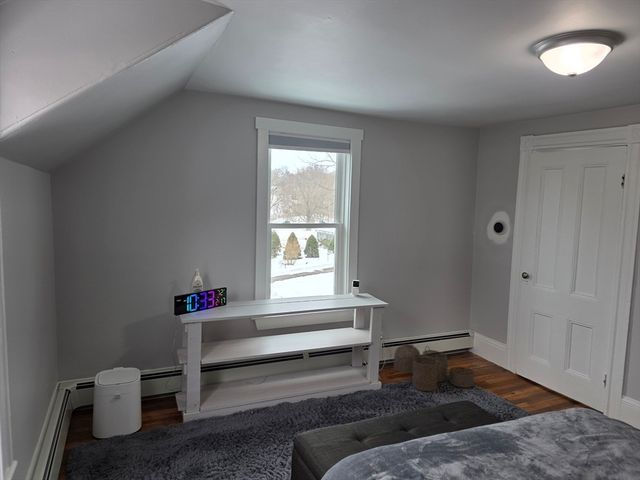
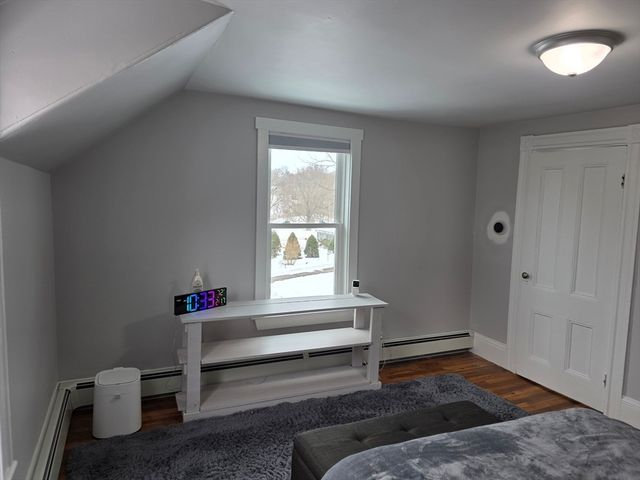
- woven basket (427, 361)
